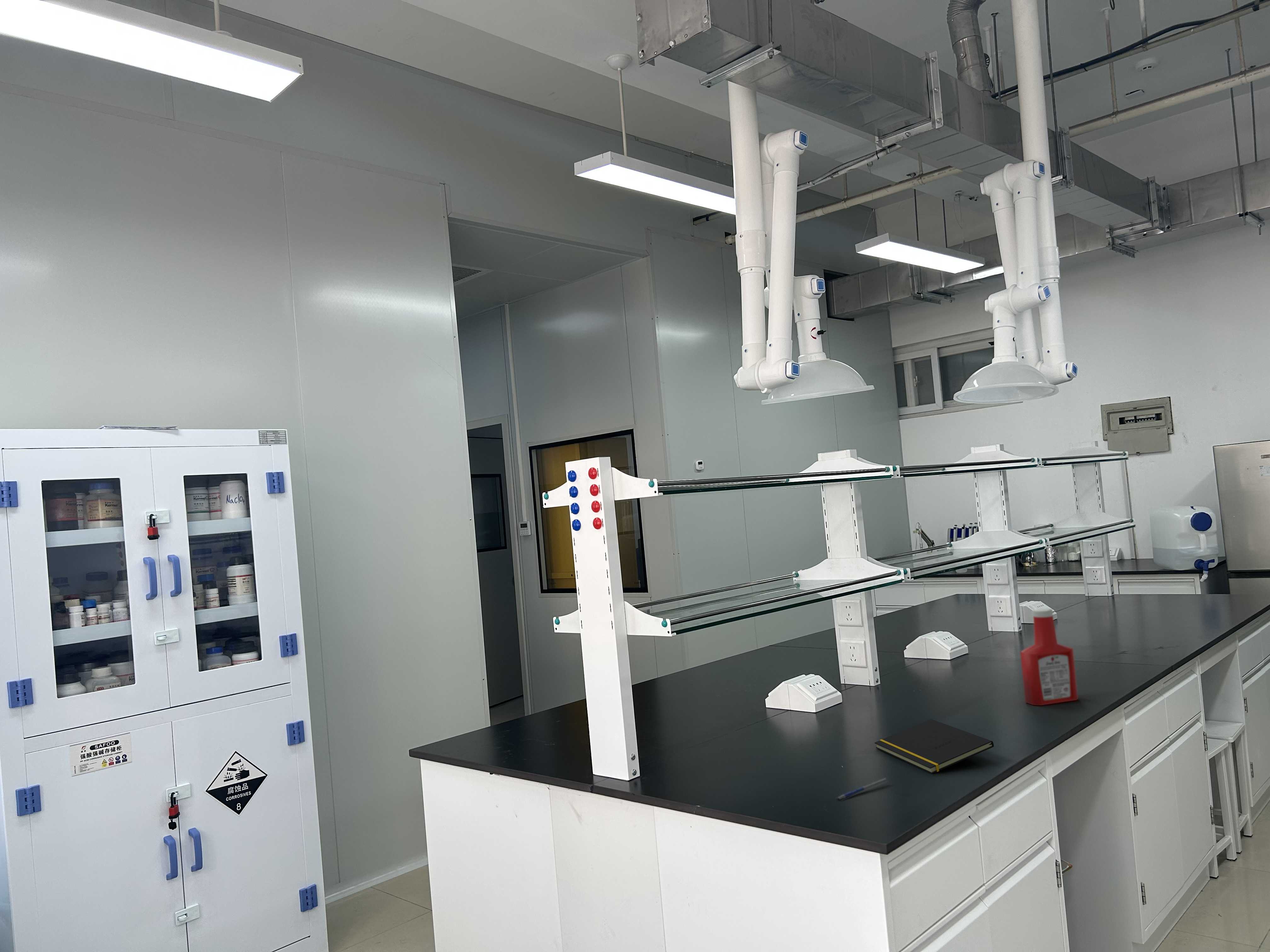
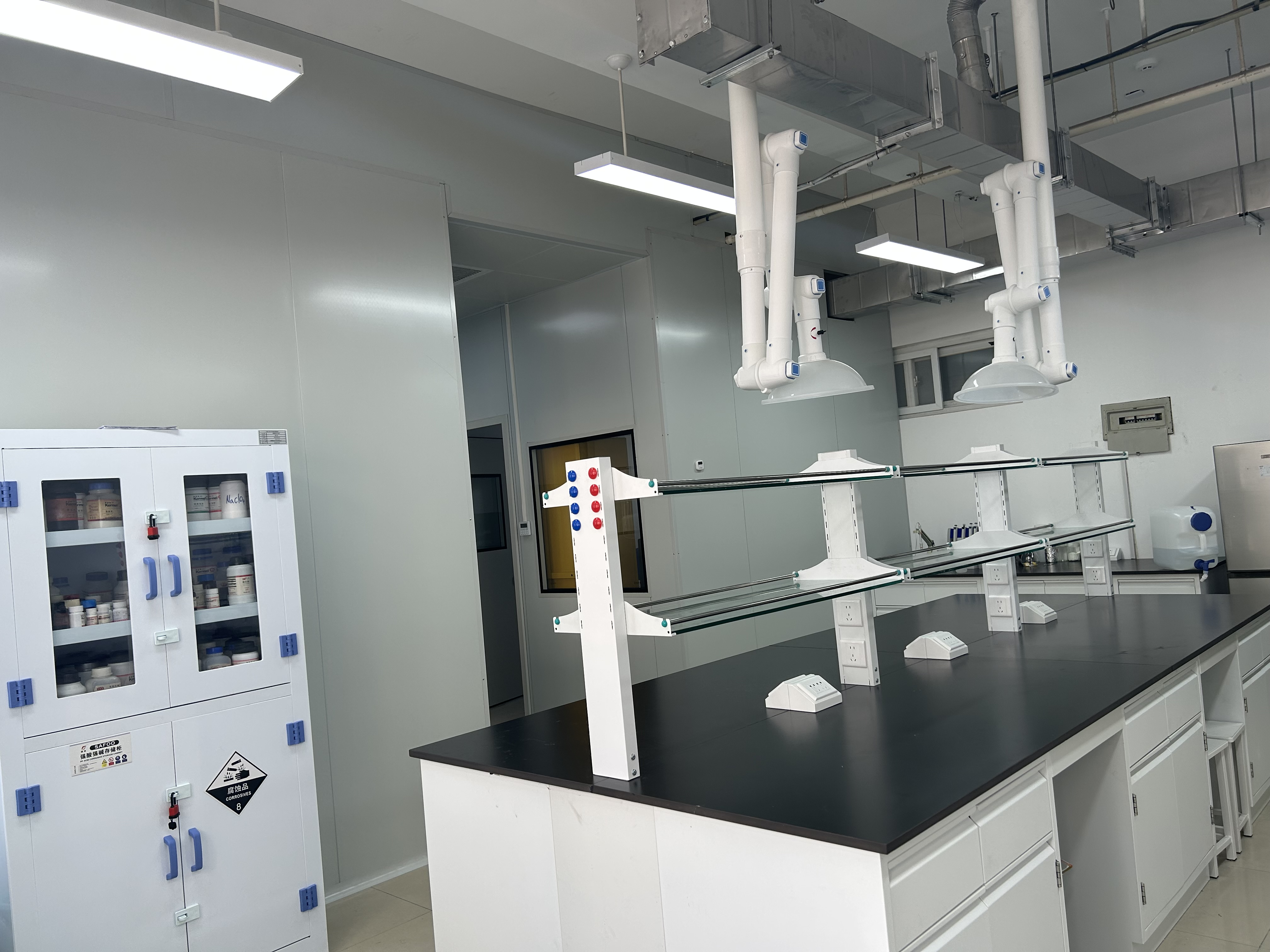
- pen (863, 788)
- soap bottle (1047, 655)
- notepad (931, 745)
